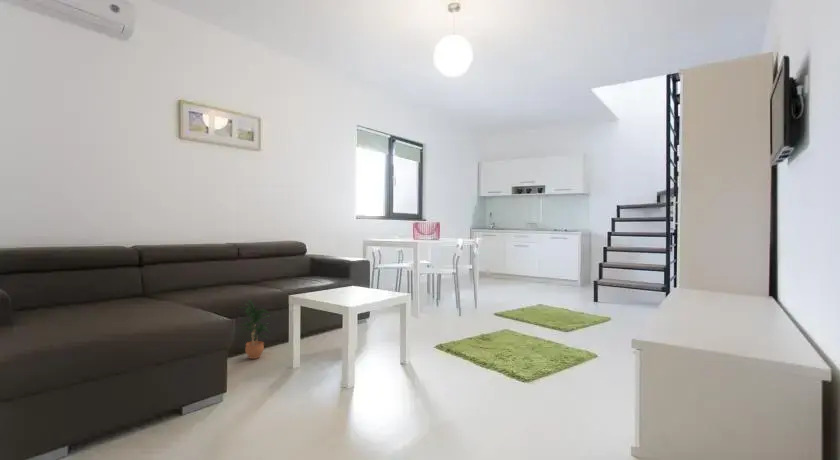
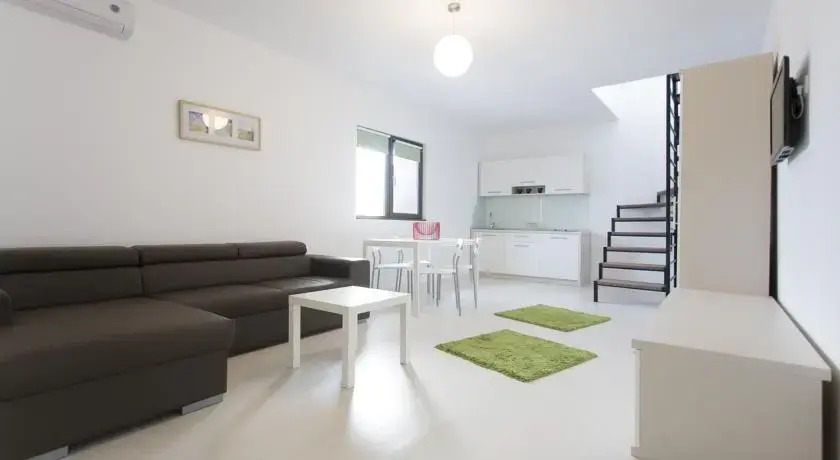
- potted plant (255, 327)
